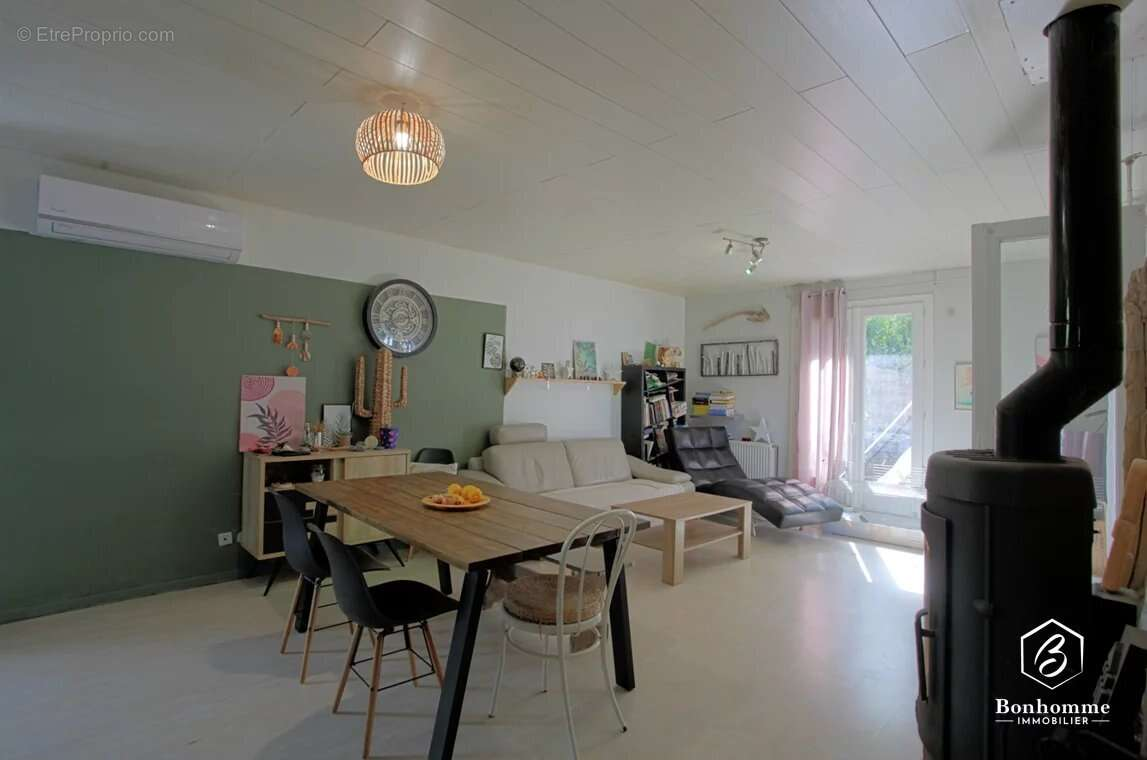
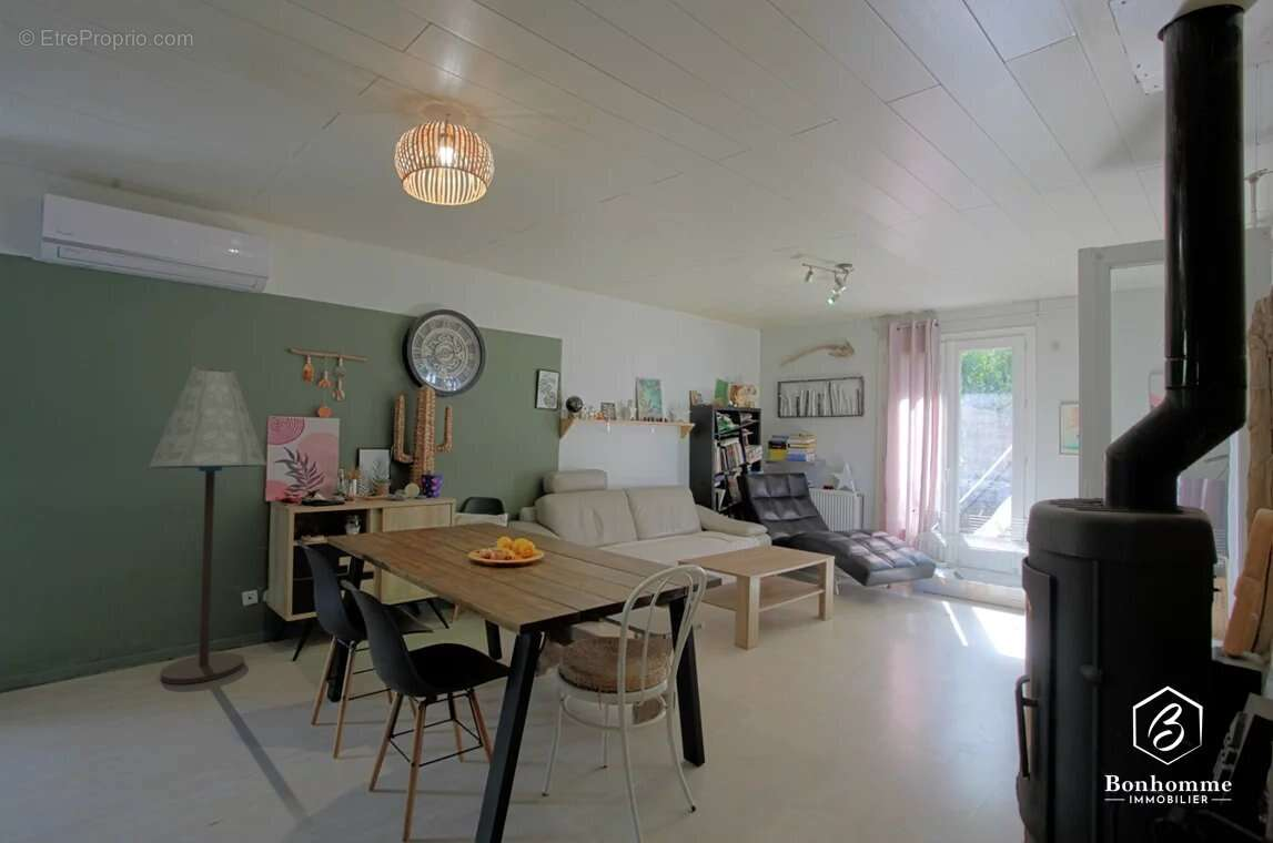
+ floor lamp (209, 517)
